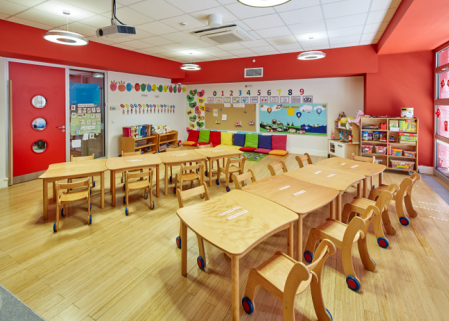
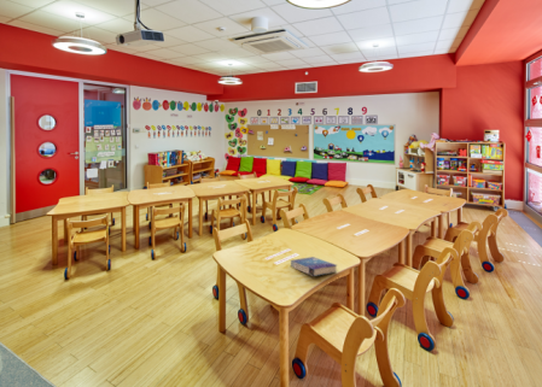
+ book (313, 265)
